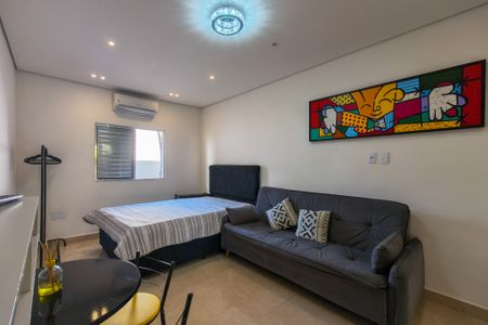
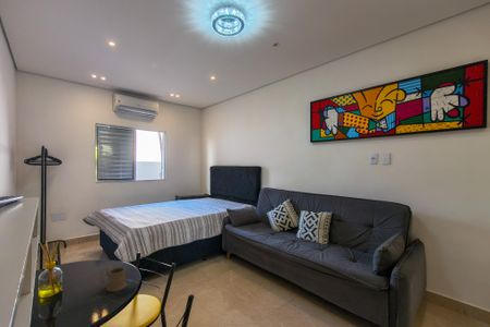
+ mug (113, 276)
